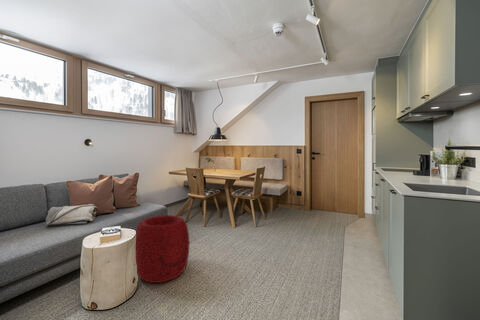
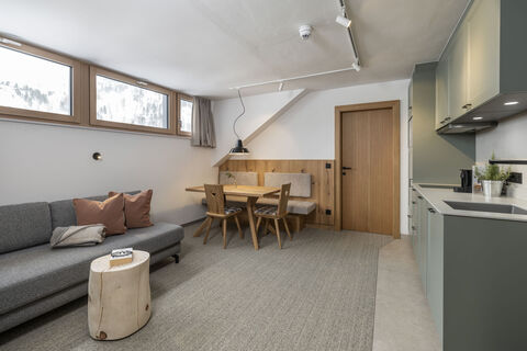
- pouf (162, 246)
